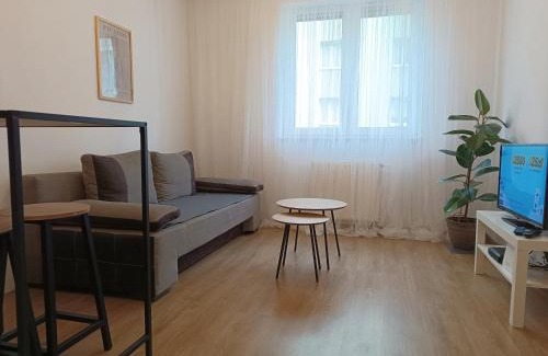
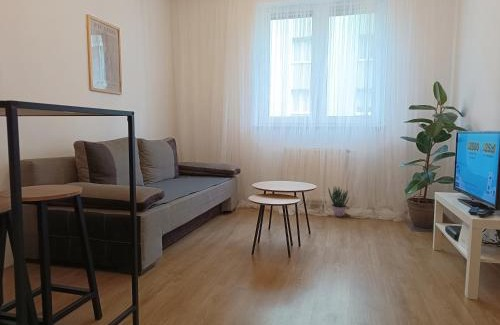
+ potted plant (338, 200)
